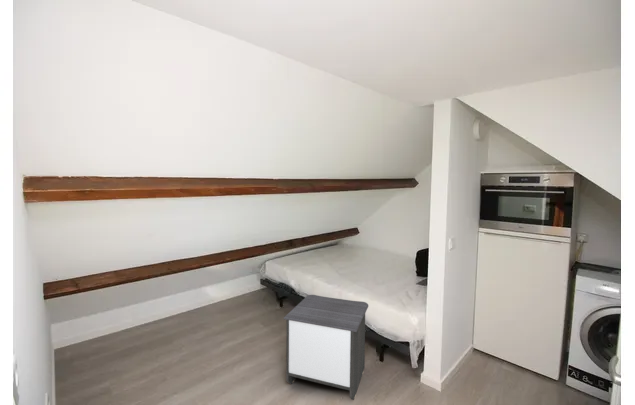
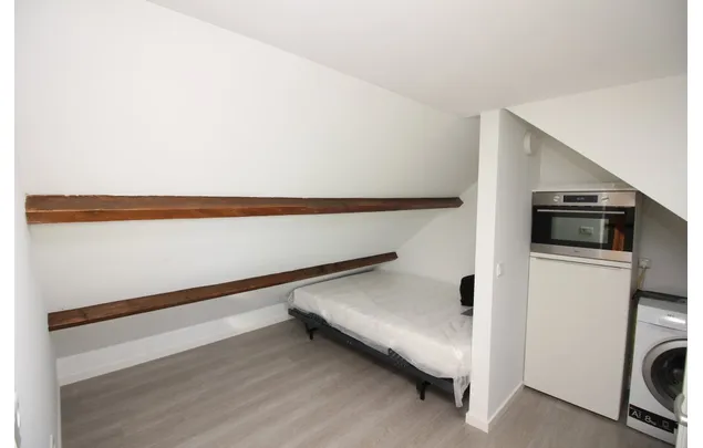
- nightstand (328, 342)
